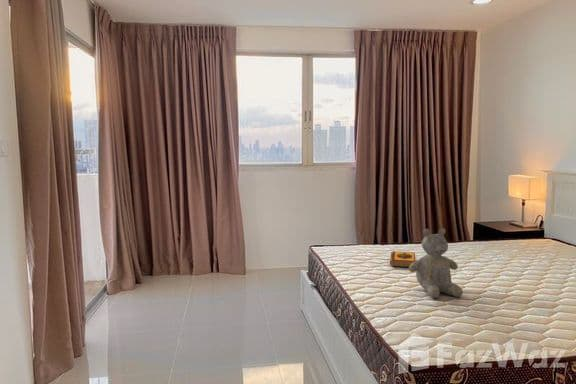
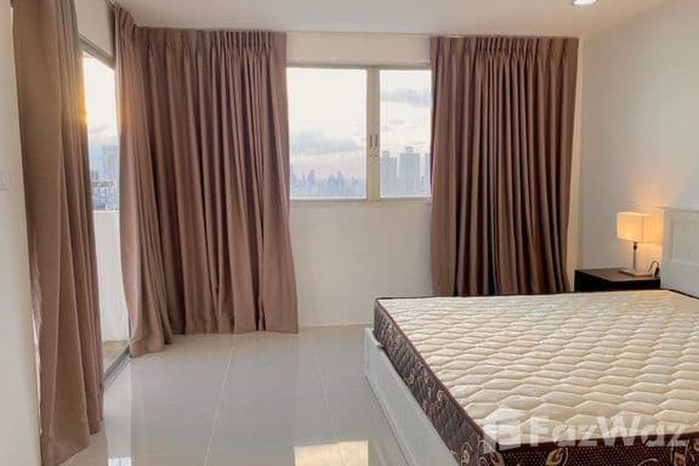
- hardback book (402, 259)
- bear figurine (438, 261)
